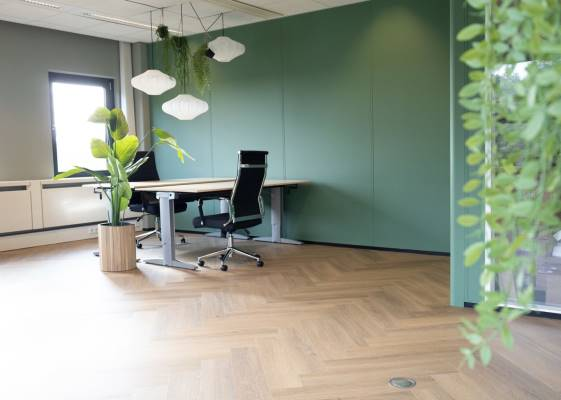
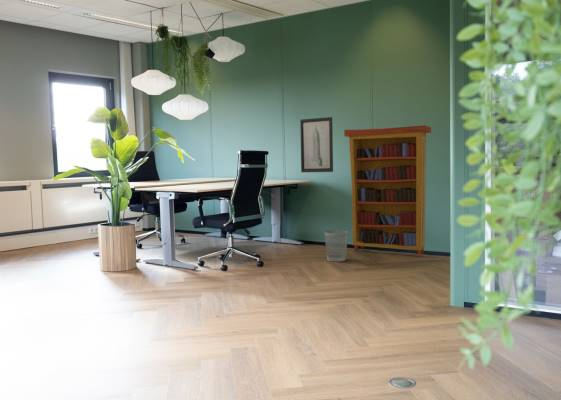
+ wall art (316, 145)
+ bookcase (388, 190)
+ wastebasket (336, 246)
